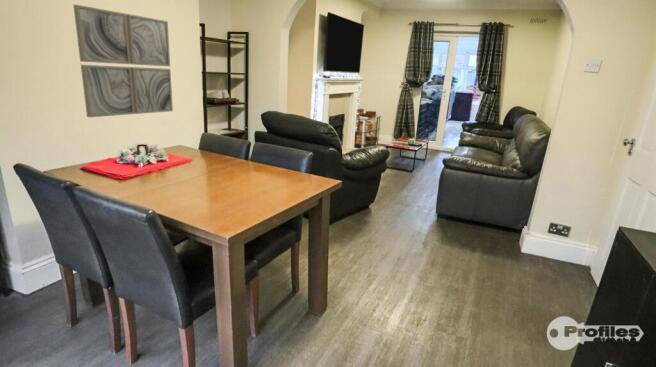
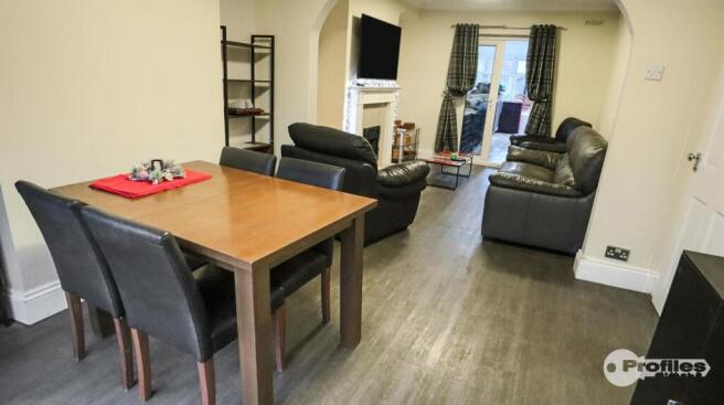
- wall art (130, 67)
